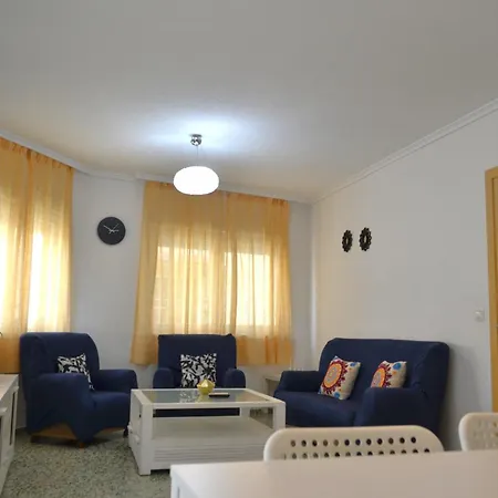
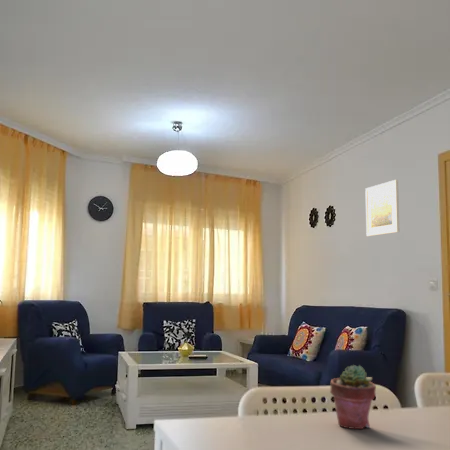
+ potted succulent (352, 394)
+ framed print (381, 209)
